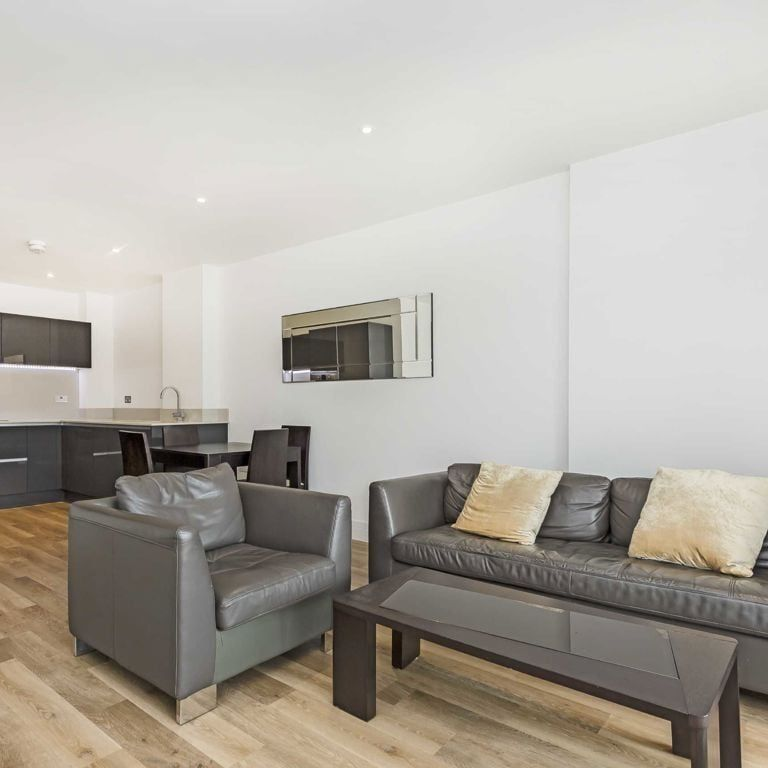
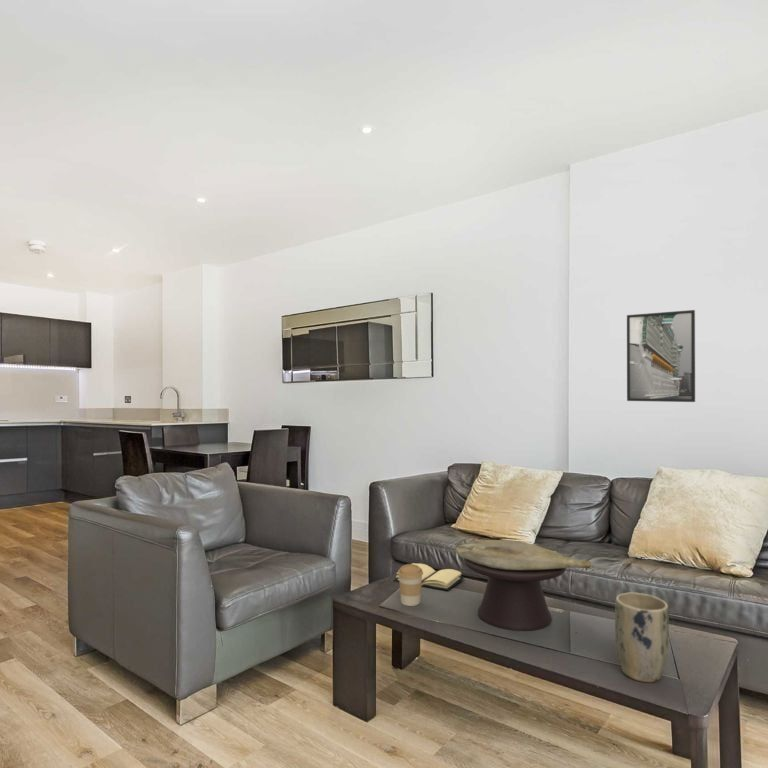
+ decorative bowl (519, 584)
+ book (428, 576)
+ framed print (659, 357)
+ plant pot (641, 637)
+ coffee cup (410, 584)
